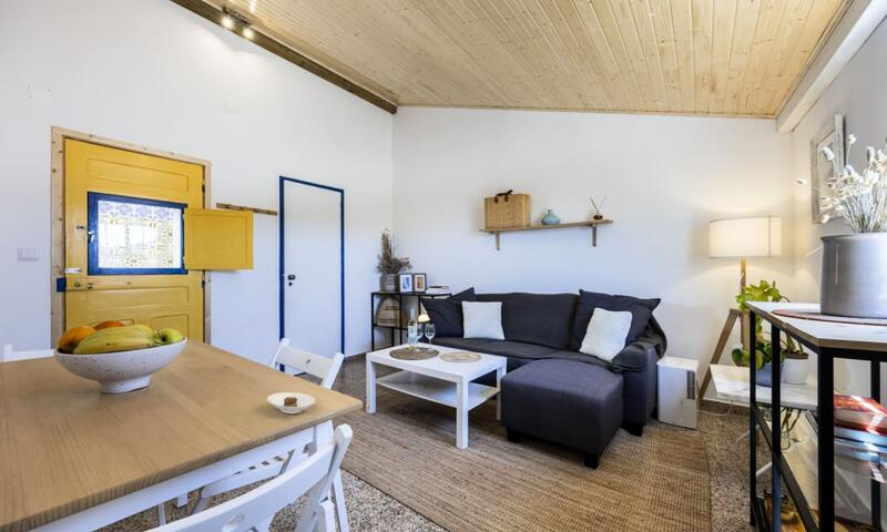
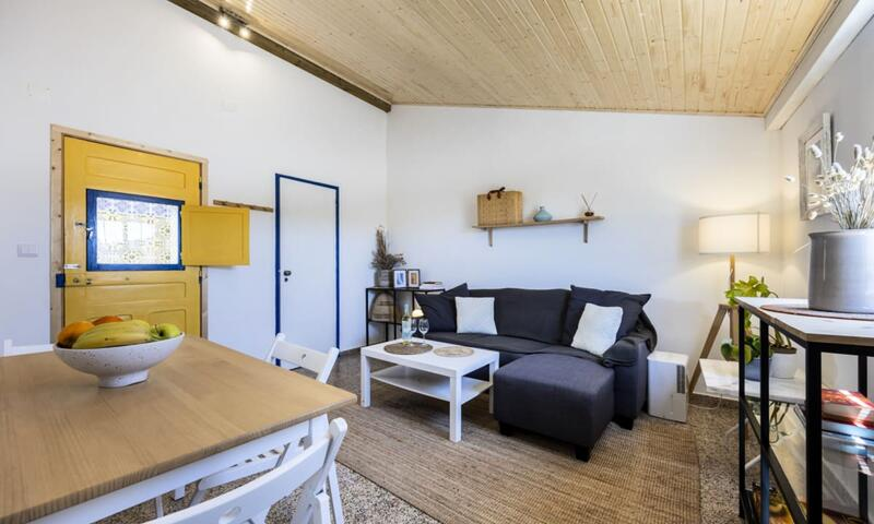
- saucer (290, 402)
